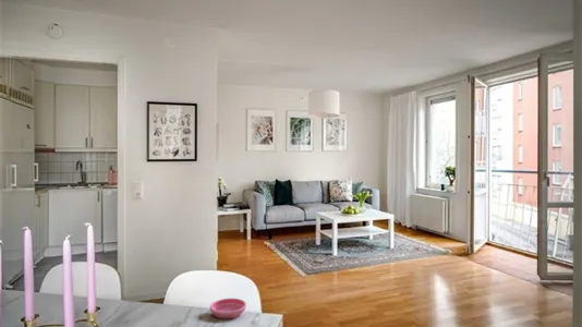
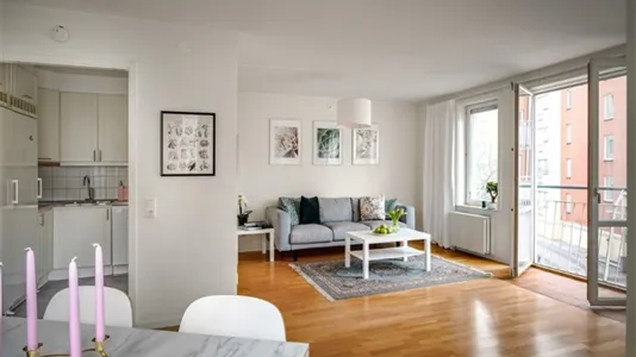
- saucer (228, 308)
